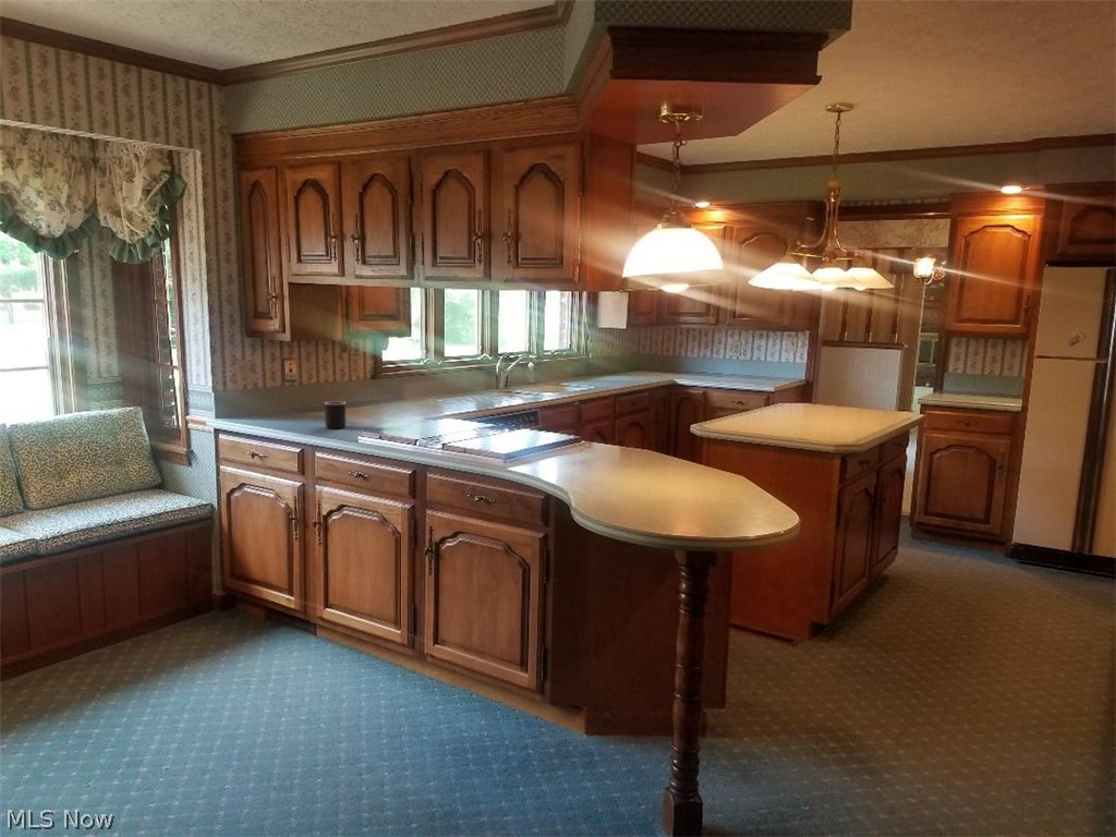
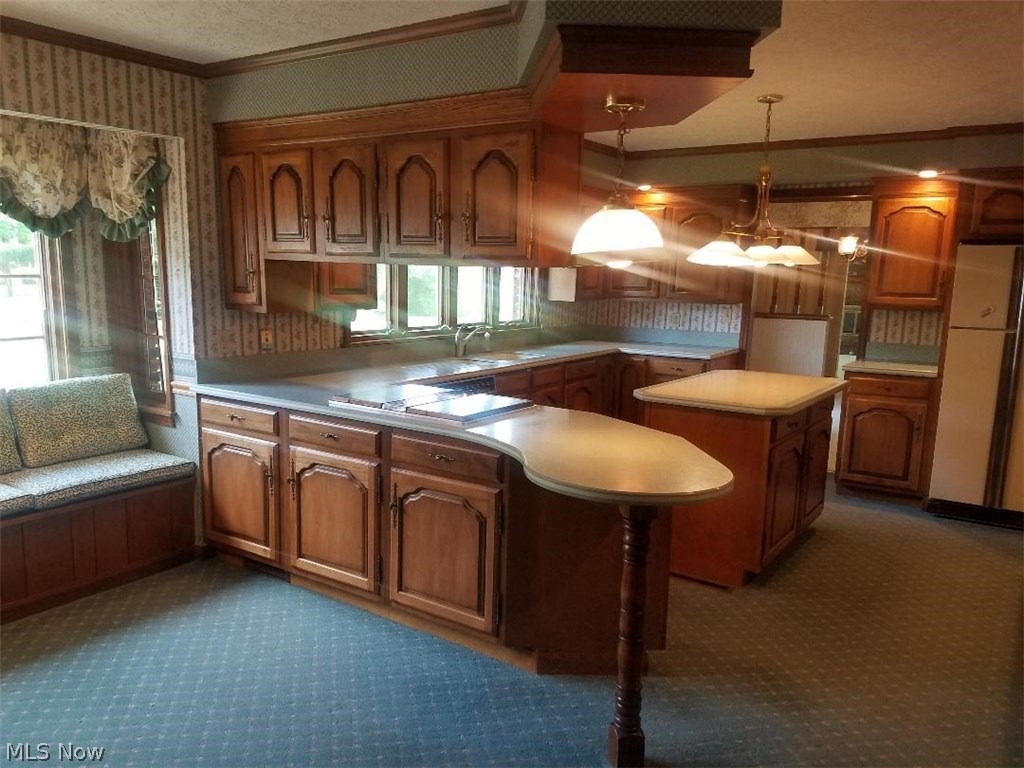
- mug (333, 414)
